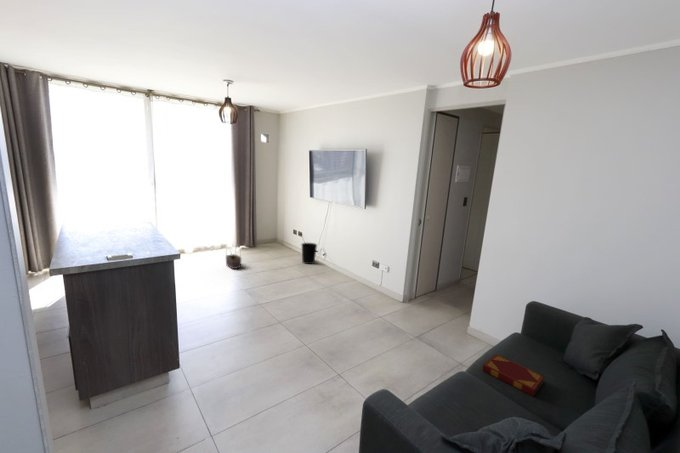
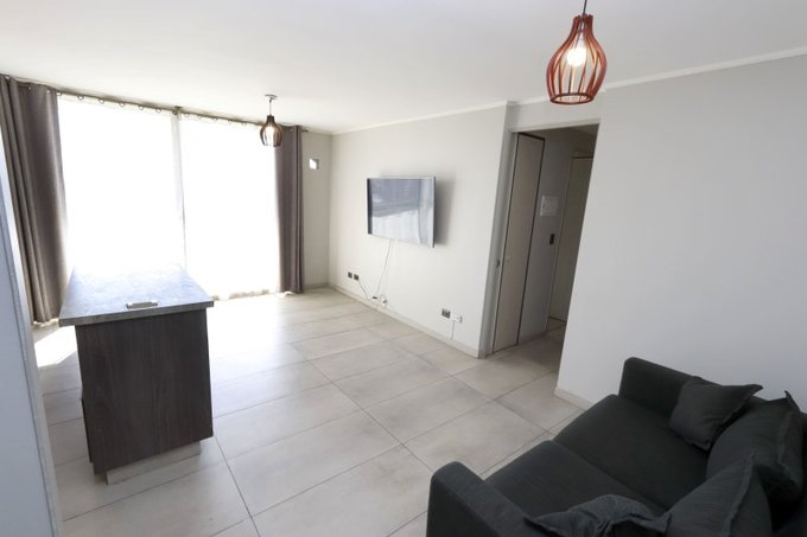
- wastebasket (308, 253)
- hardback book (512, 373)
- basket (233, 256)
